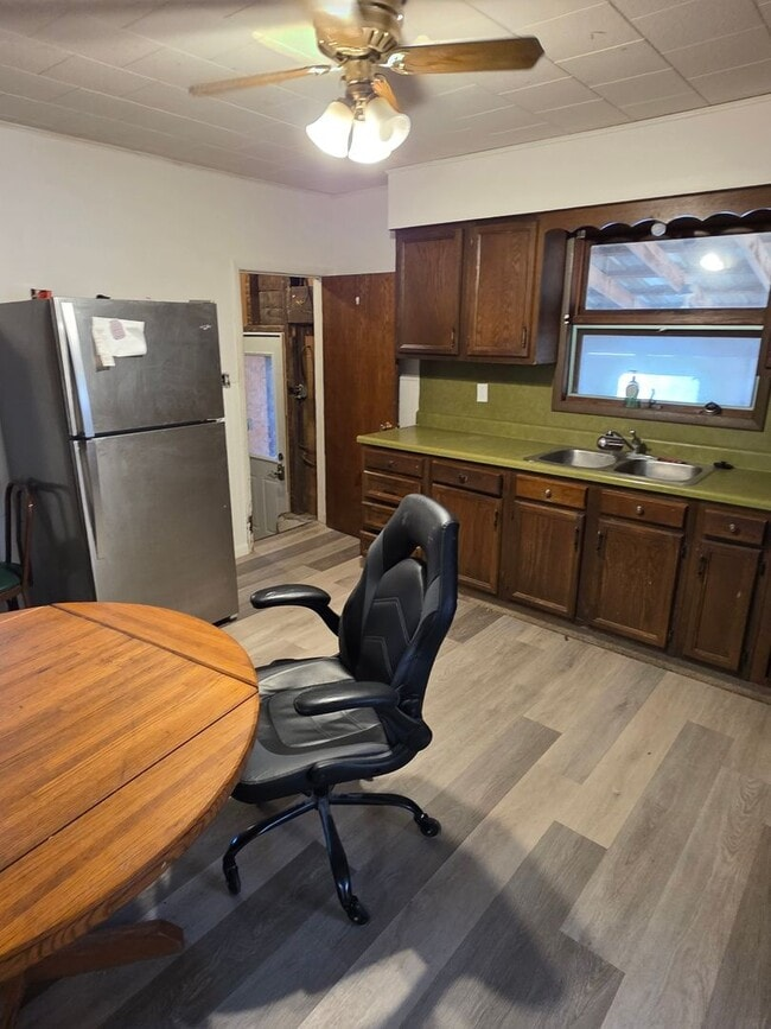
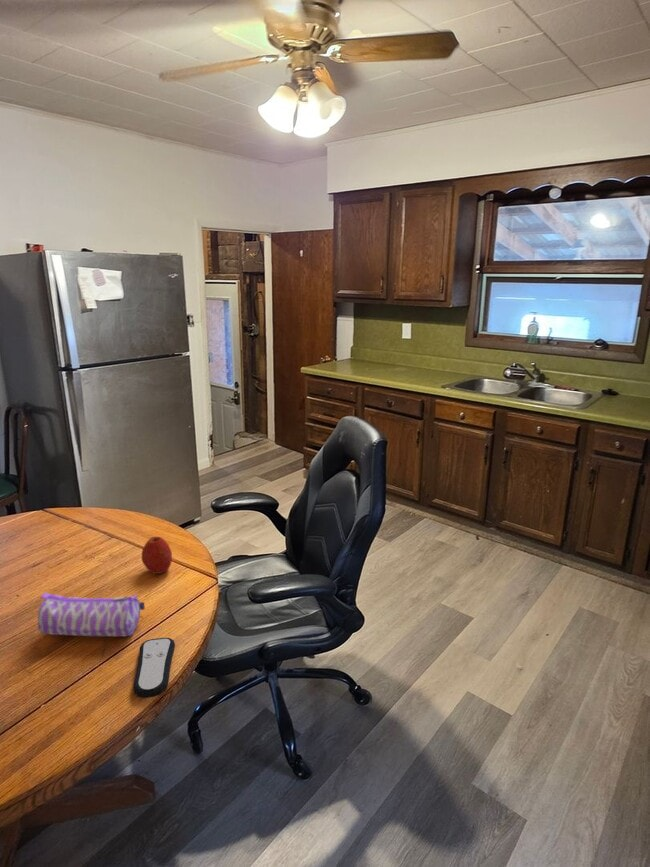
+ pencil case (91, 614)
+ remote control (154, 665)
+ apple (156, 553)
